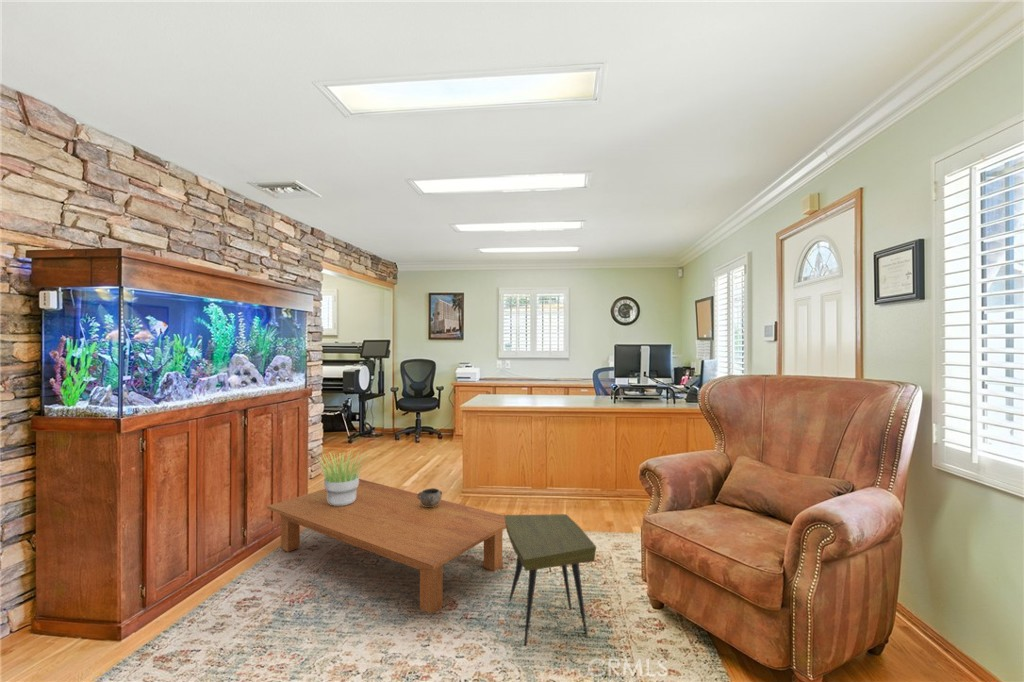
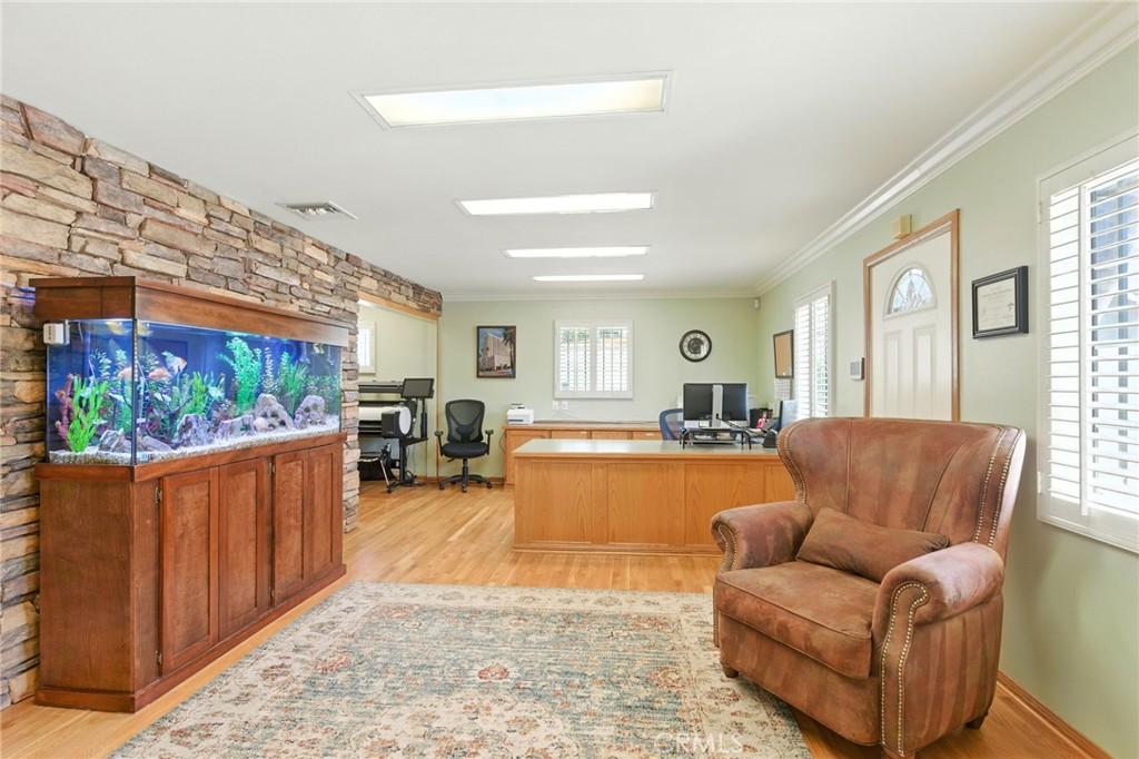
- side table (542, 568)
- decorative bowl (429, 498)
- potted plant (341, 478)
- coffee table (387, 534)
